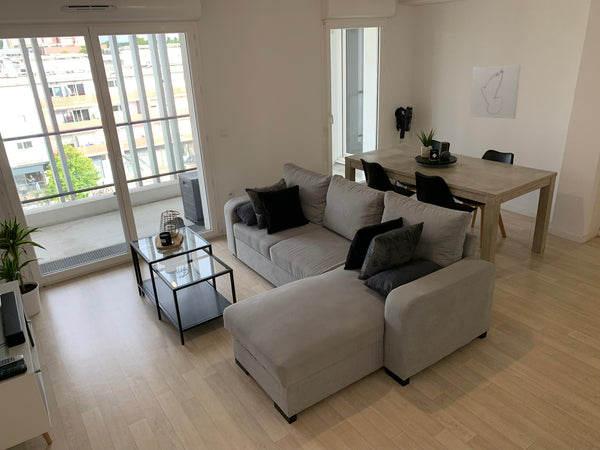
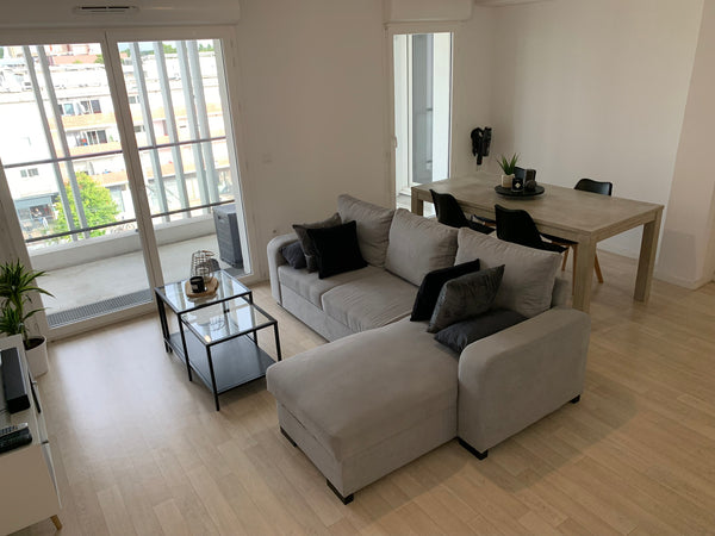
- wall art (493, 92)
